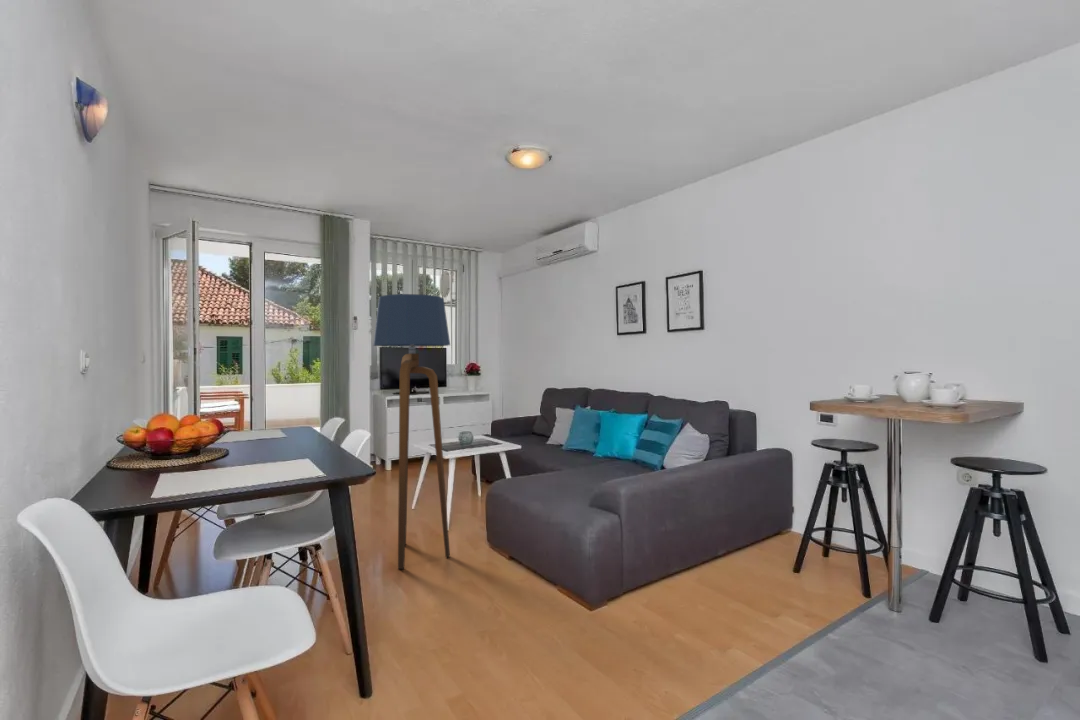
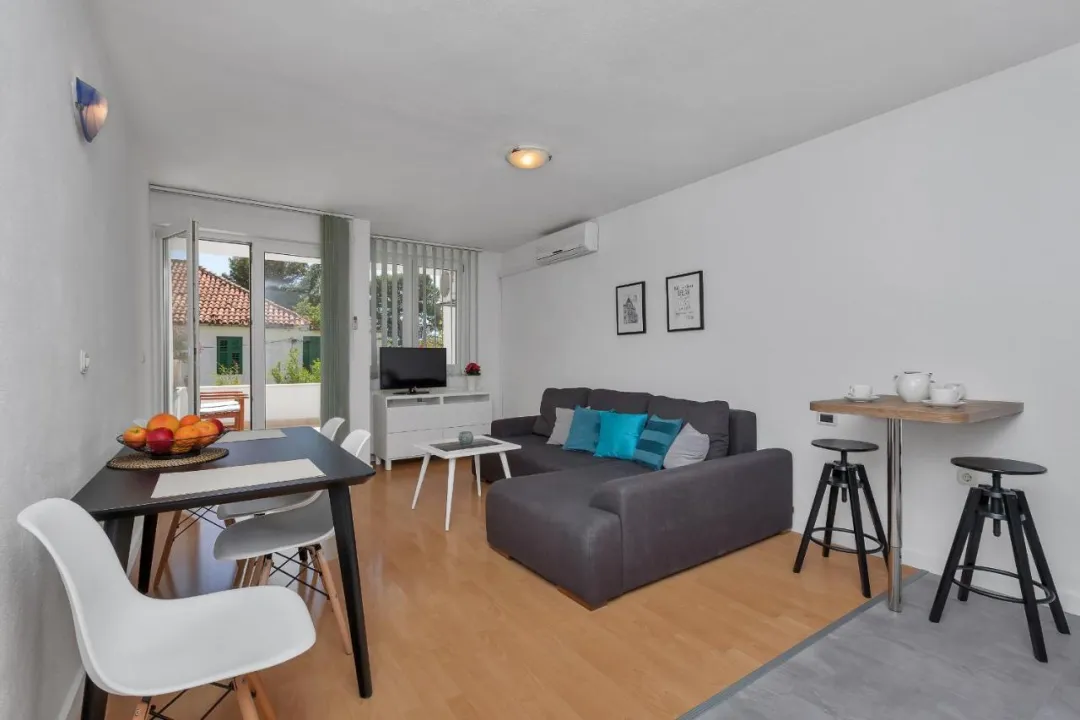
- floor lamp (408, 425)
